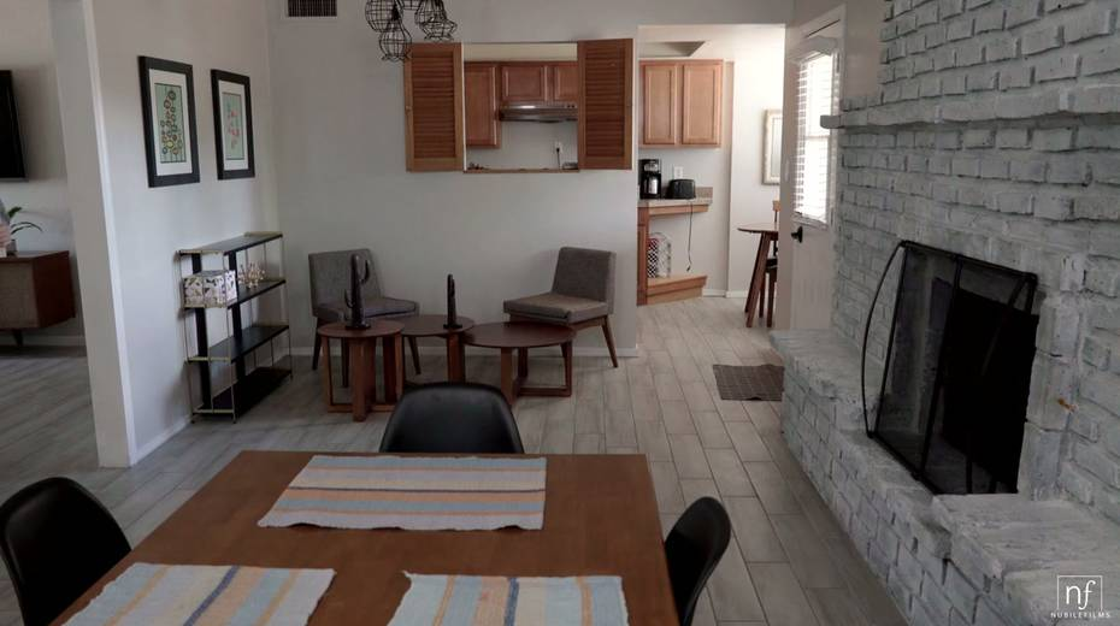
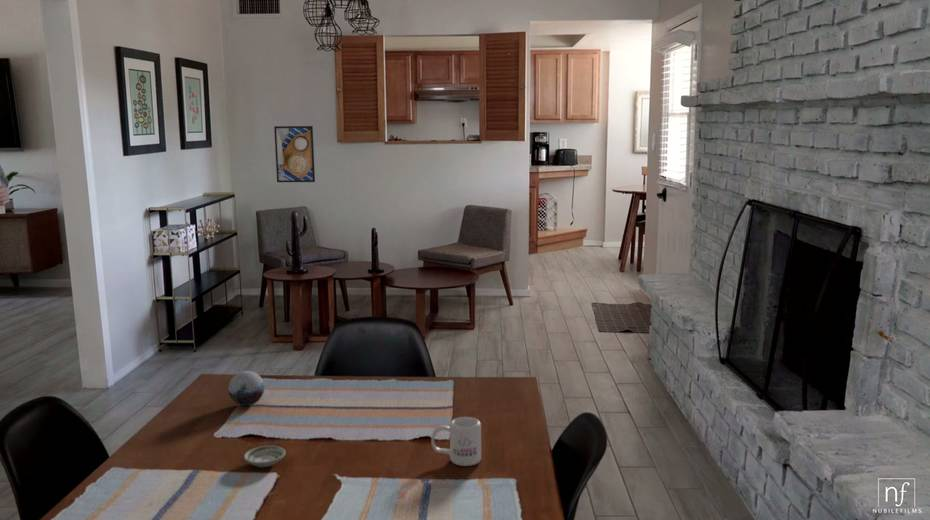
+ decorative orb (246, 388)
+ saucer (265, 458)
+ mug (456, 440)
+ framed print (294, 154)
